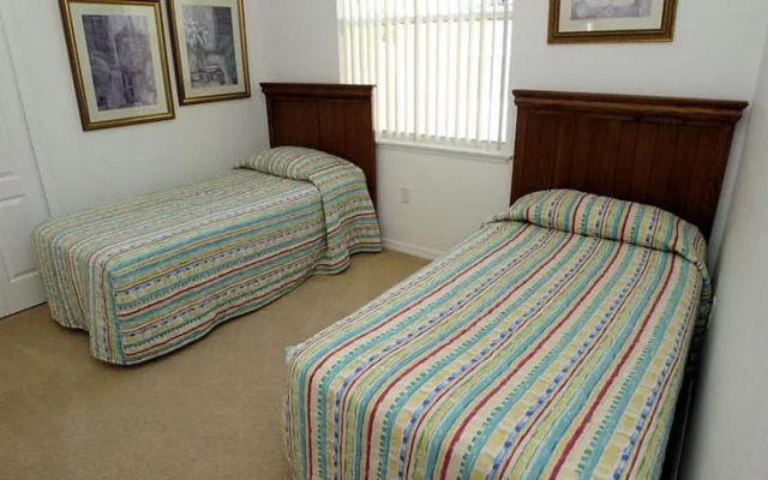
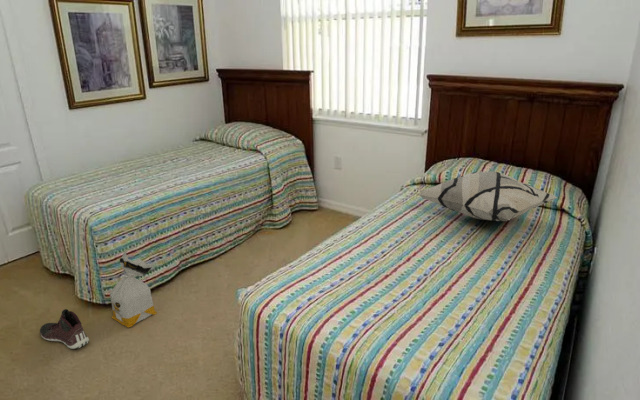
+ sneaker (62, 323)
+ decorative pillow (486, 195)
+ bag (130, 284)
